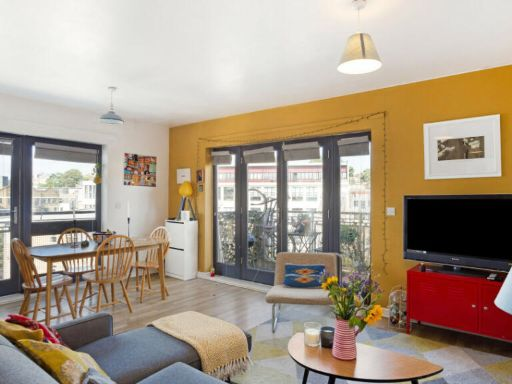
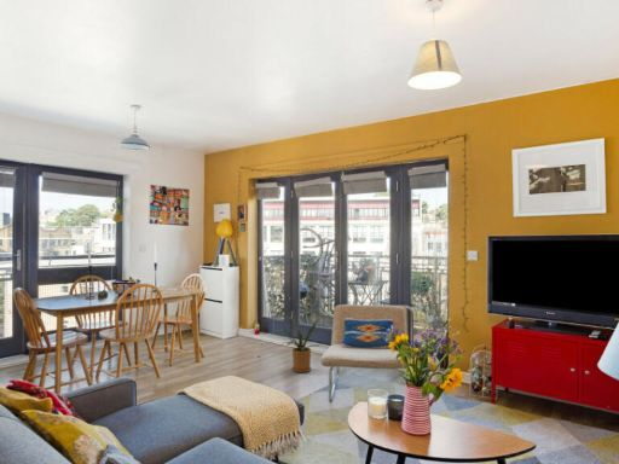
+ house plant (300, 344)
